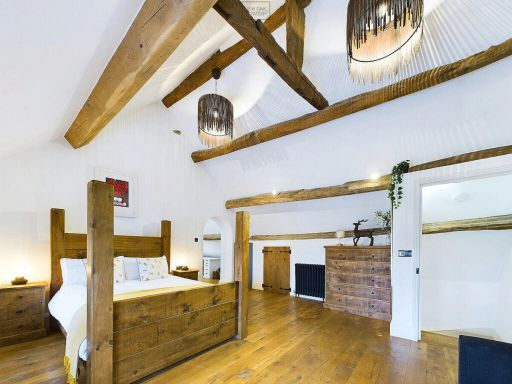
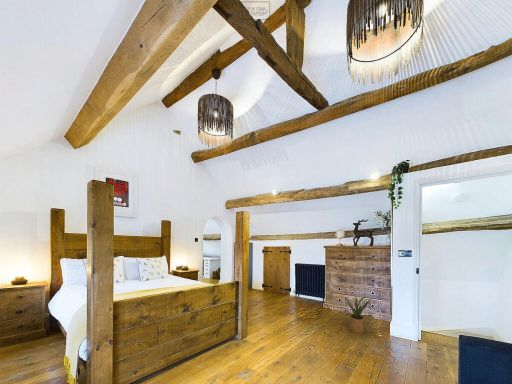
+ house plant (357, 311)
